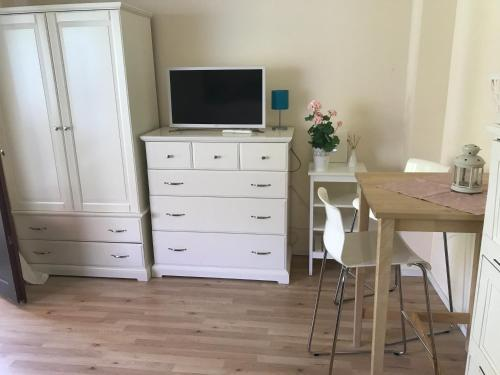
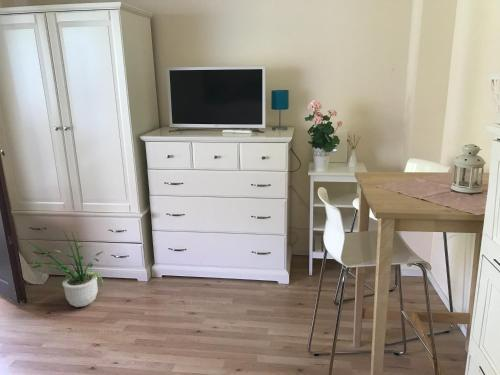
+ potted plant (62, 264)
